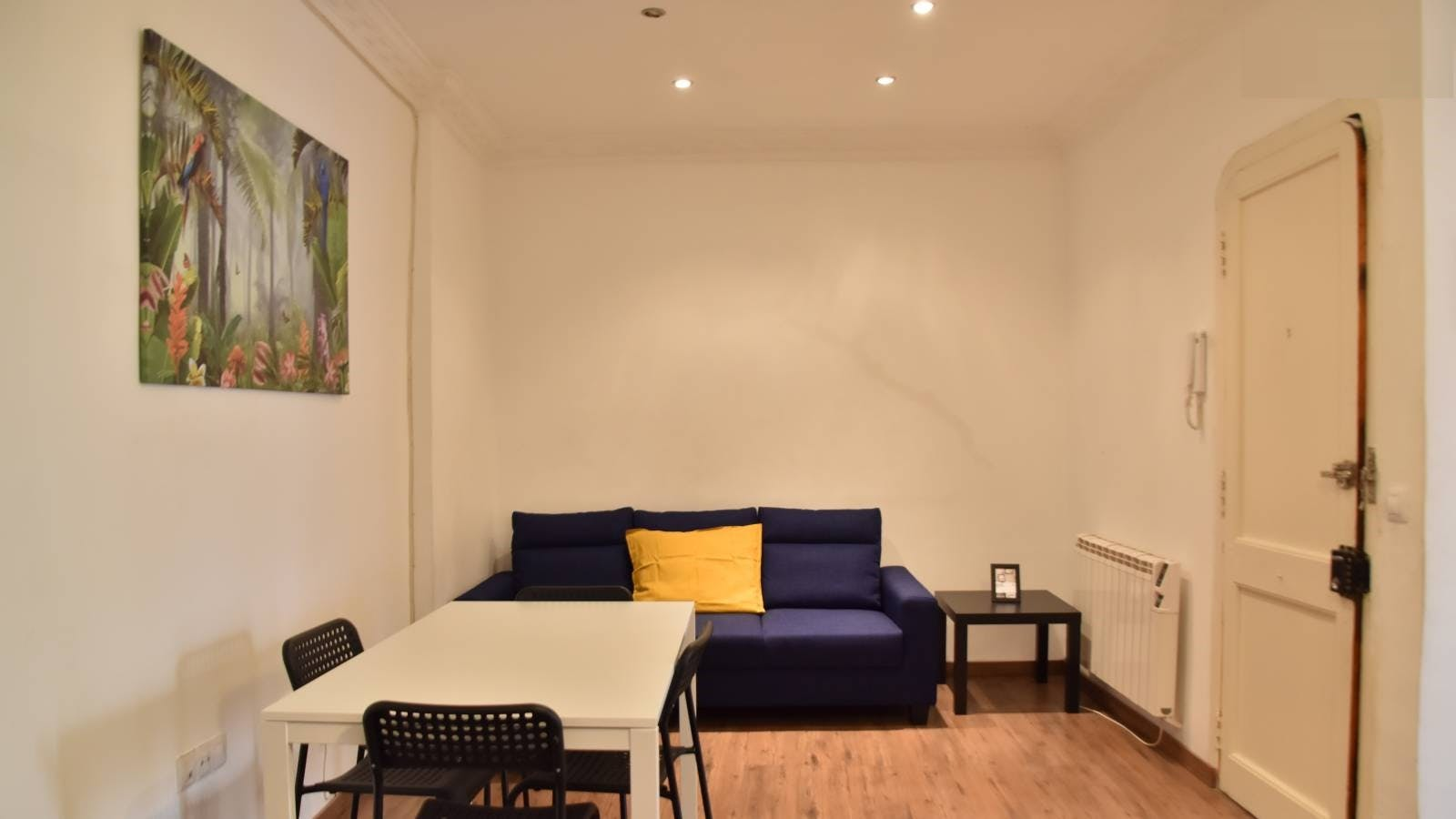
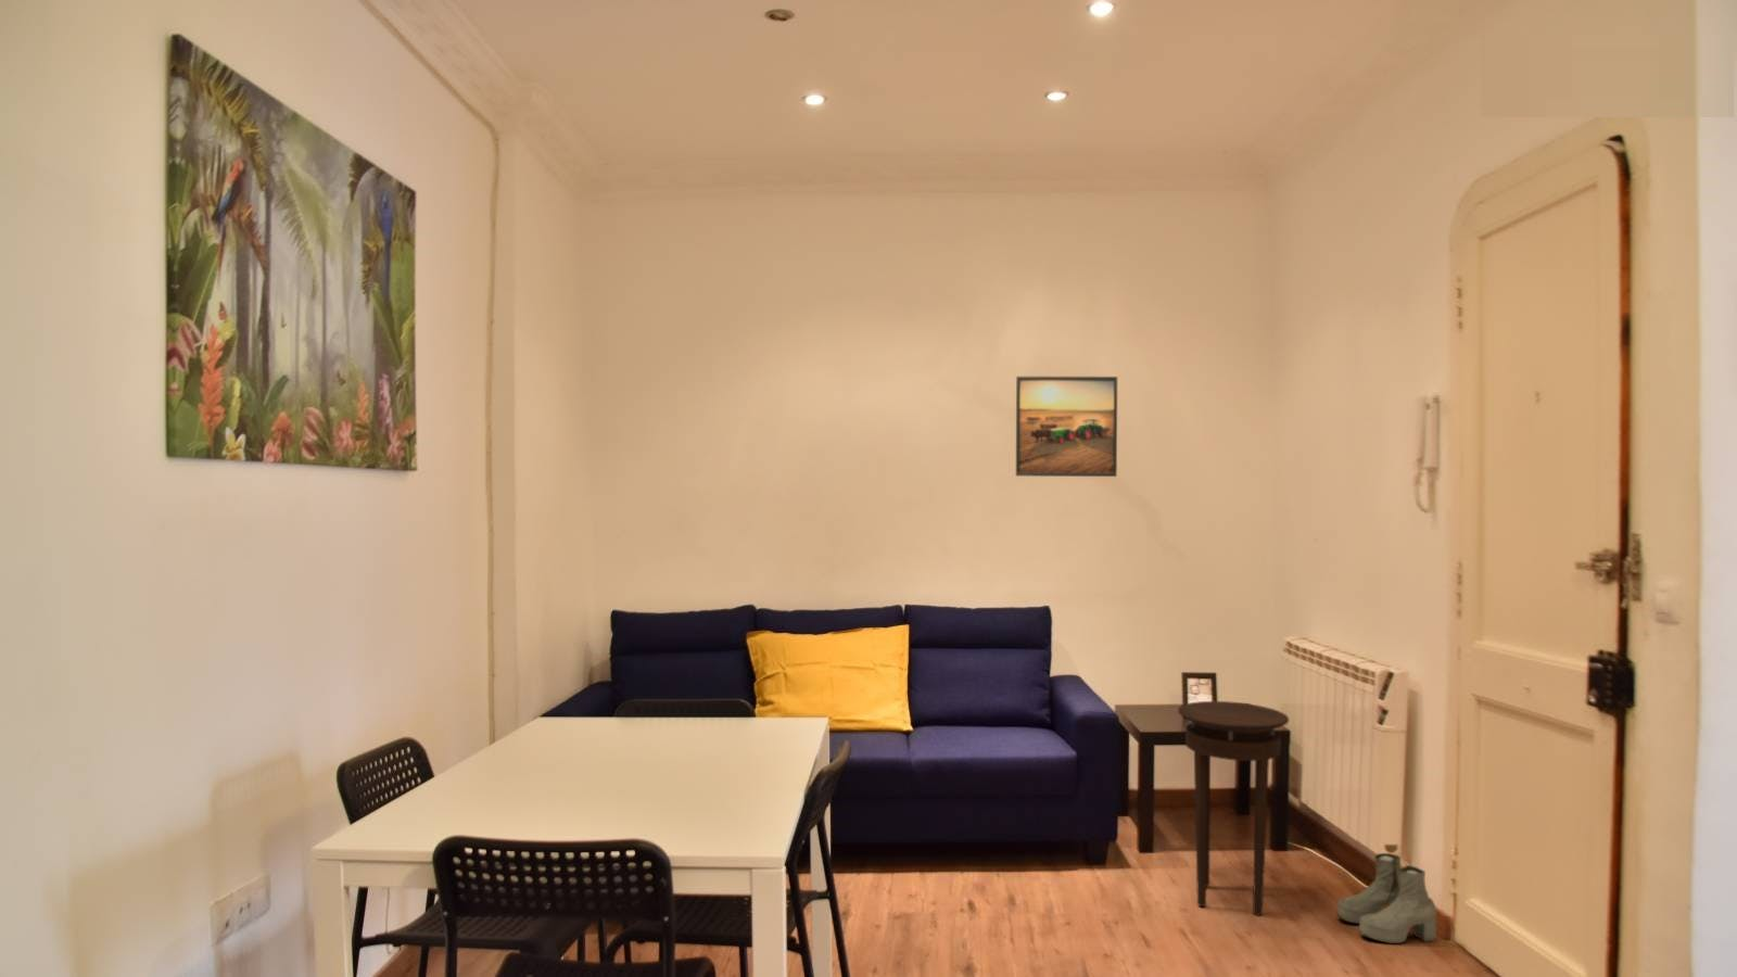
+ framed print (1067, 426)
+ boots (1386, 895)
+ stool (1210, 805)
